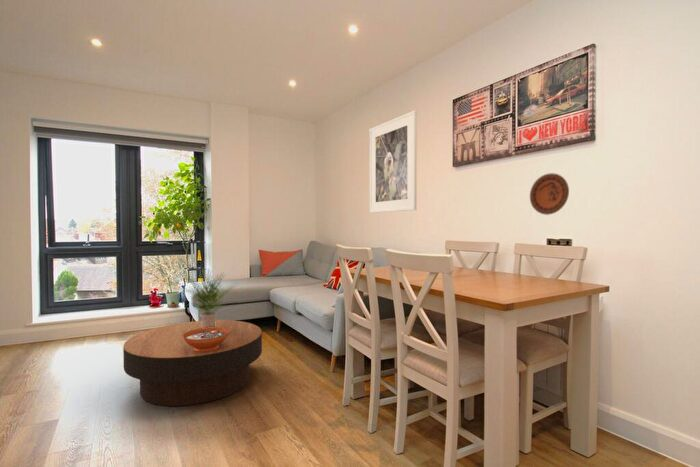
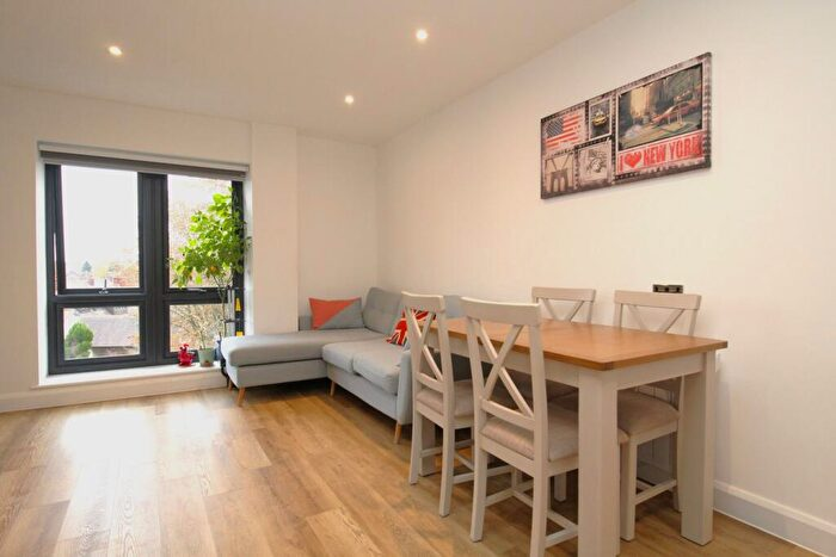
- decorative plate (548, 194)
- decorative bowl (206, 339)
- coffee table (197, 359)
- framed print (390, 166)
- potted plant (208, 298)
